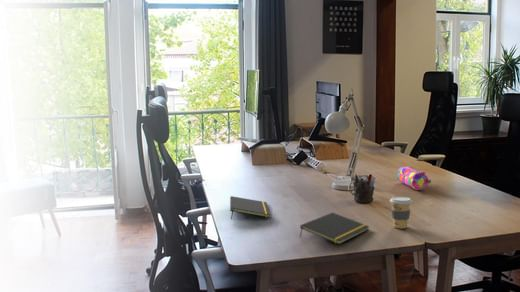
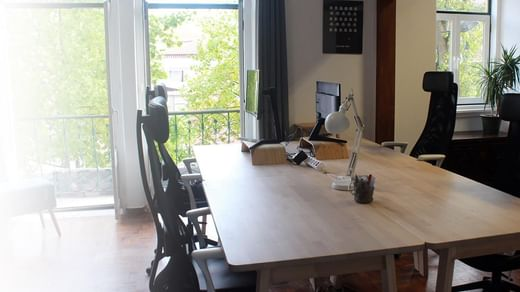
- pencil case (412, 177)
- notepad (335, 227)
- notepad (249, 206)
- coffee cup (400, 212)
